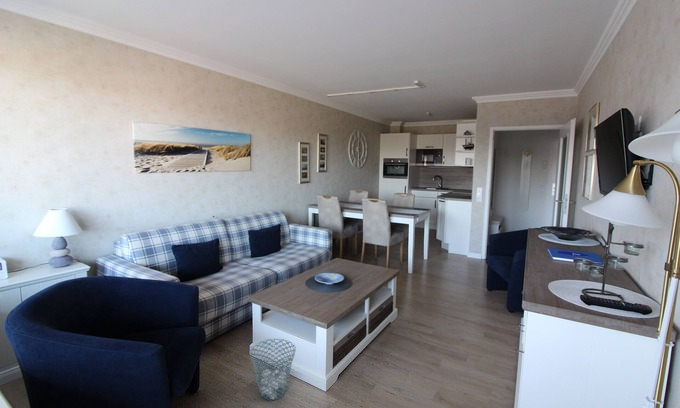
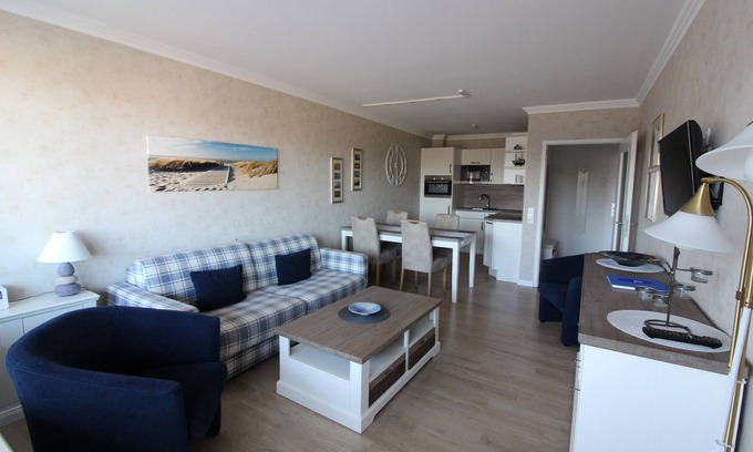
- waste basket (273, 370)
